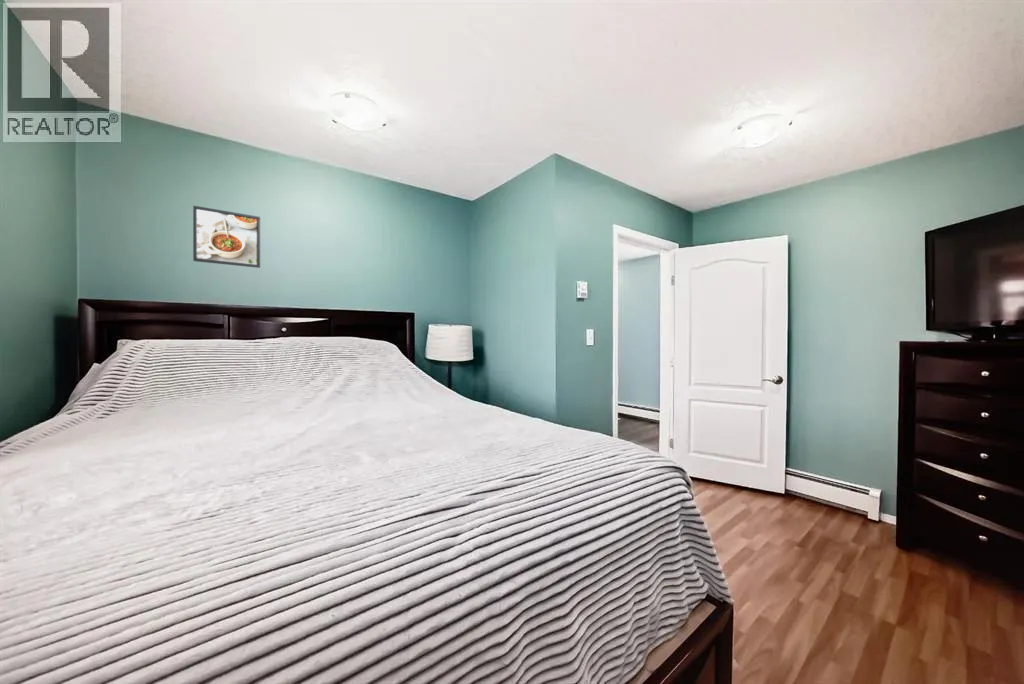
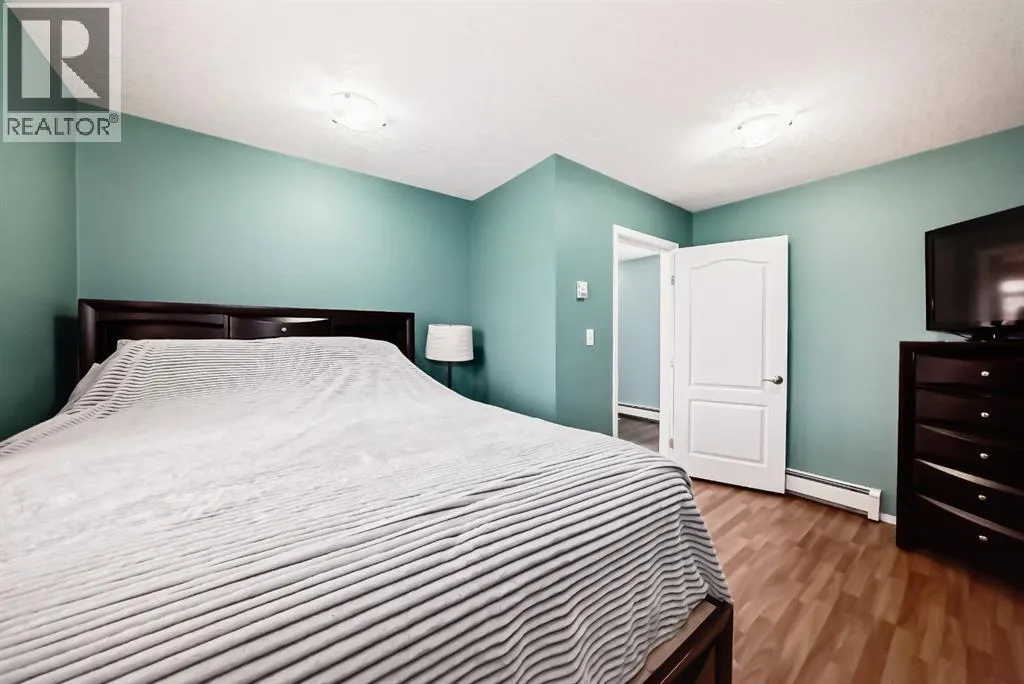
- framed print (228, 238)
